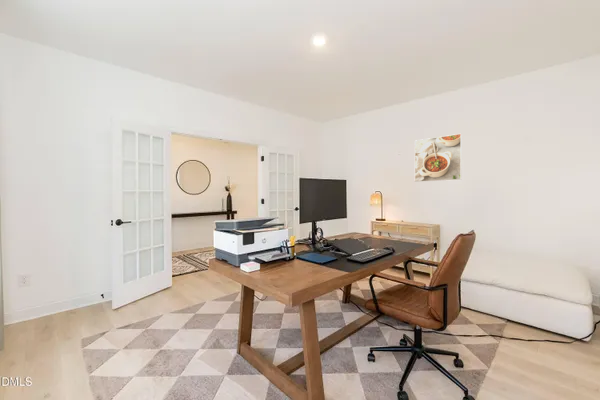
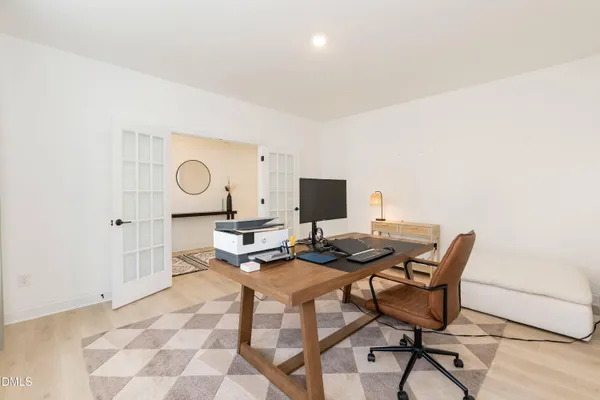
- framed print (436, 159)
